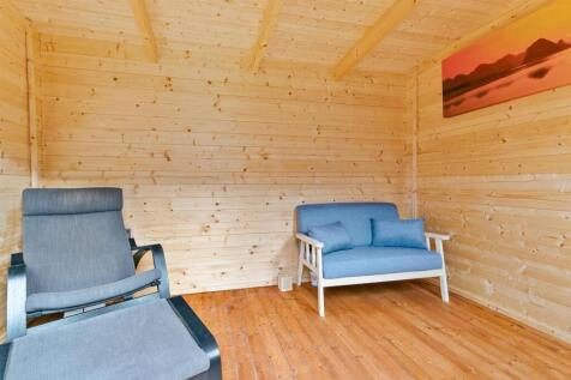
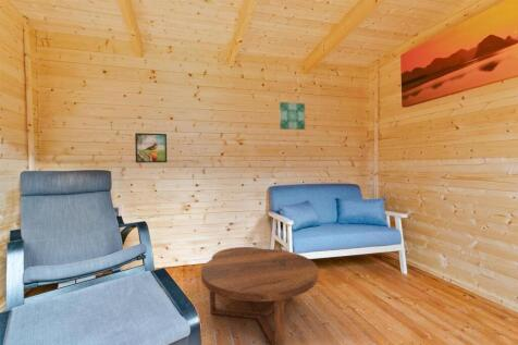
+ wall art (292, 115)
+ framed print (151, 148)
+ coffee table (252, 281)
